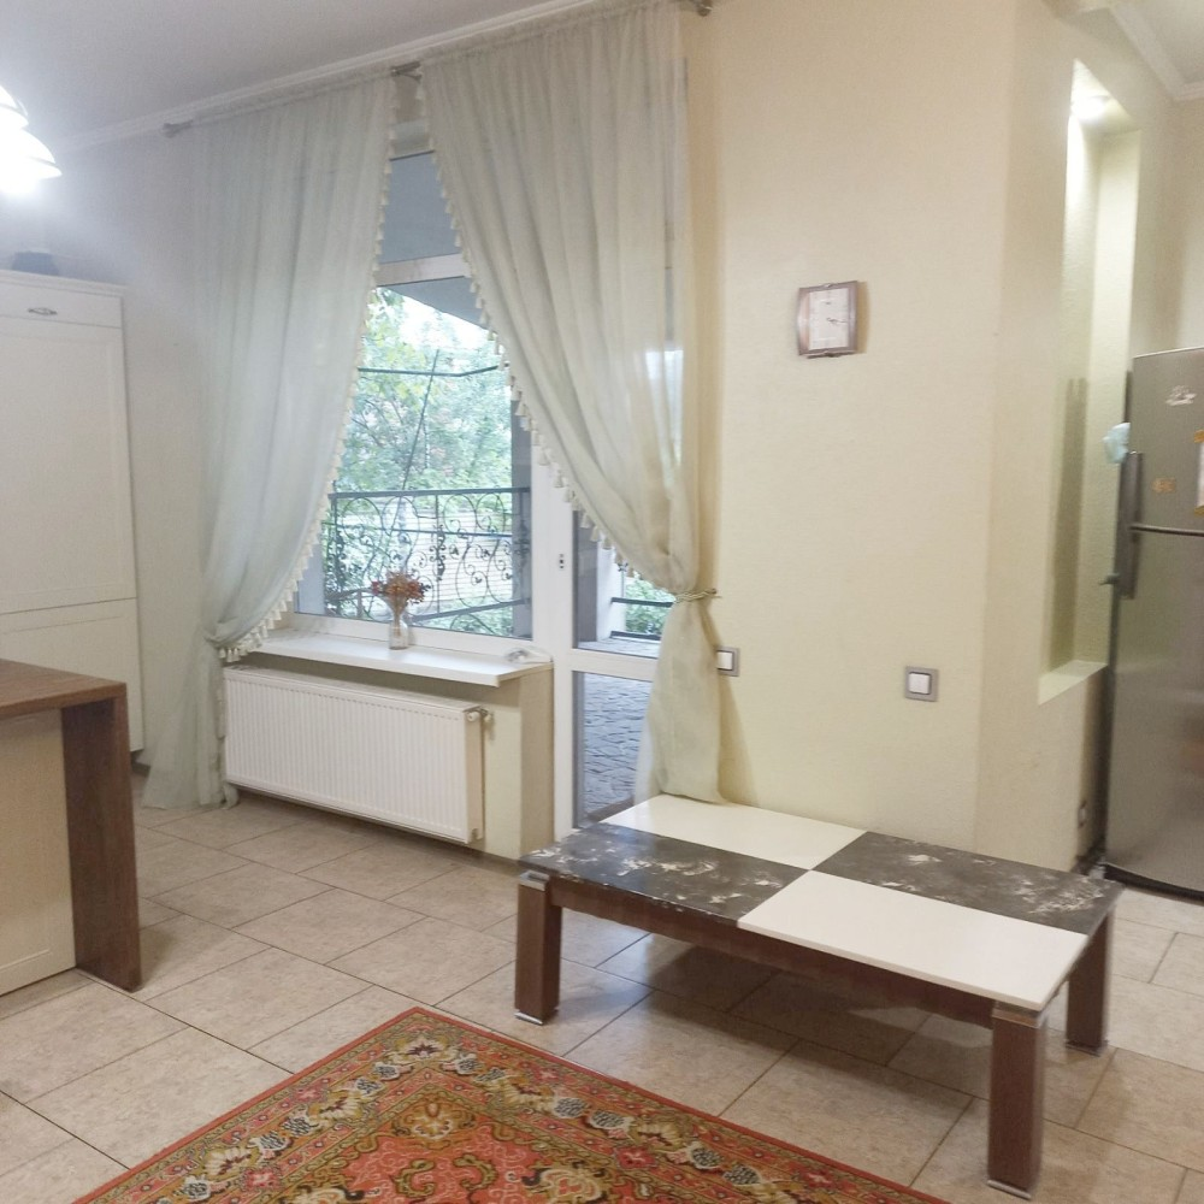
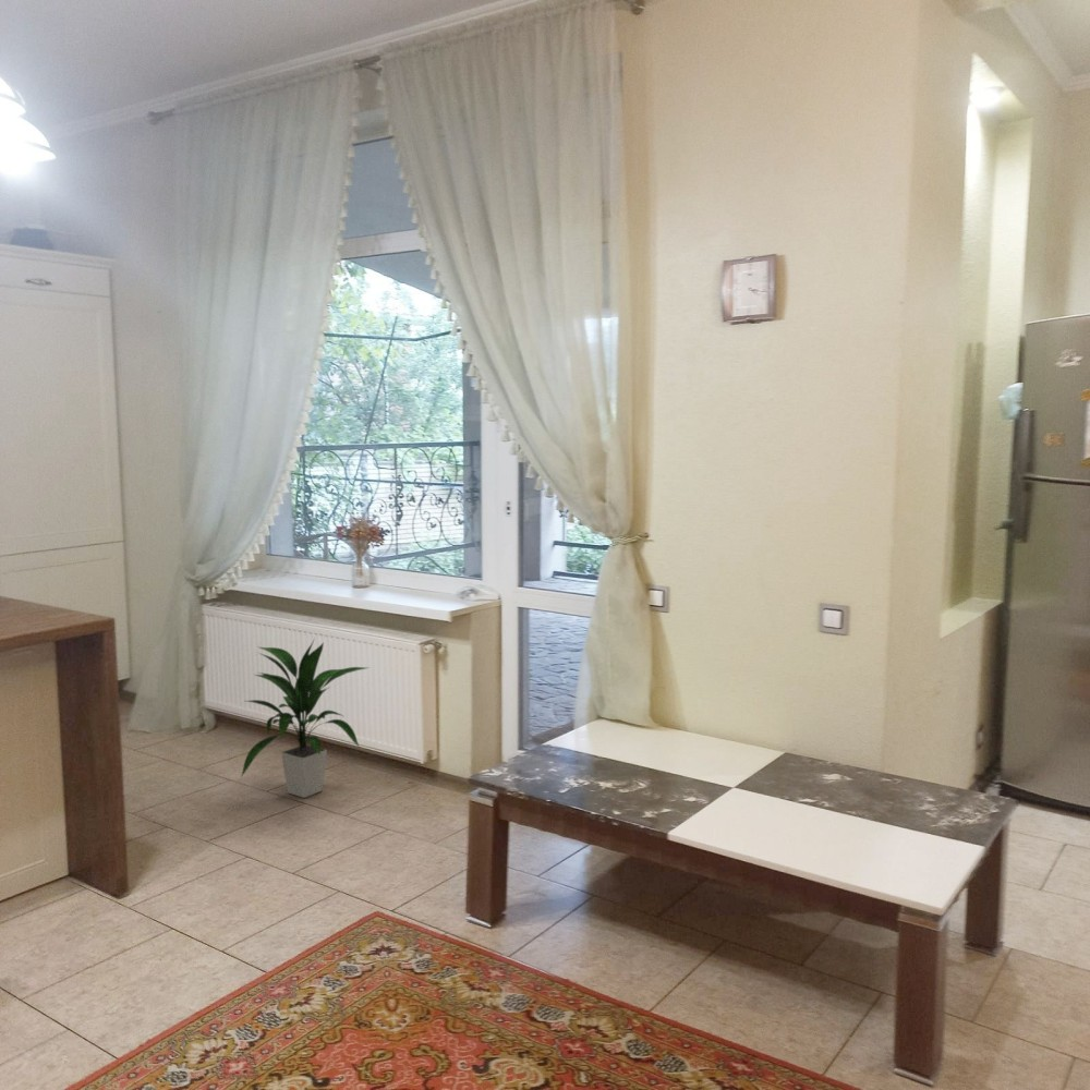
+ indoor plant (296, 715)
